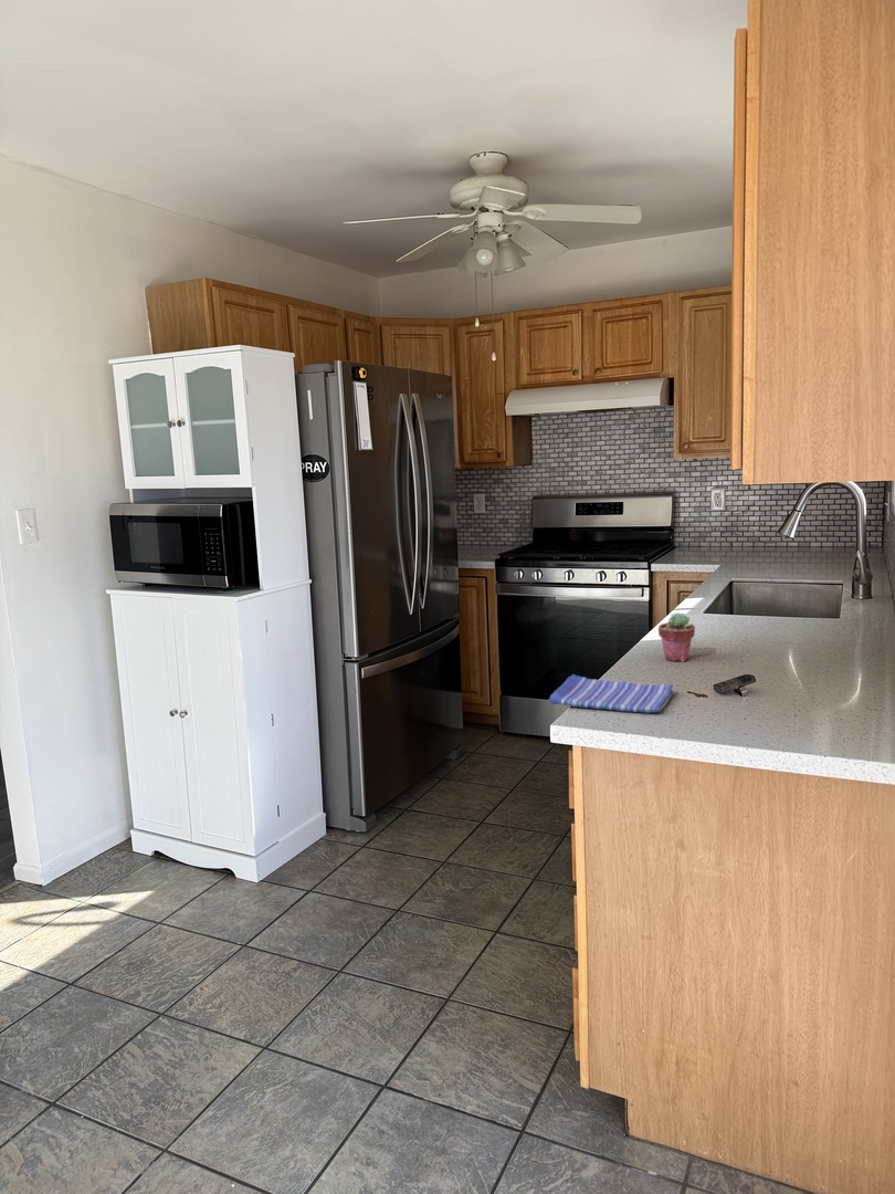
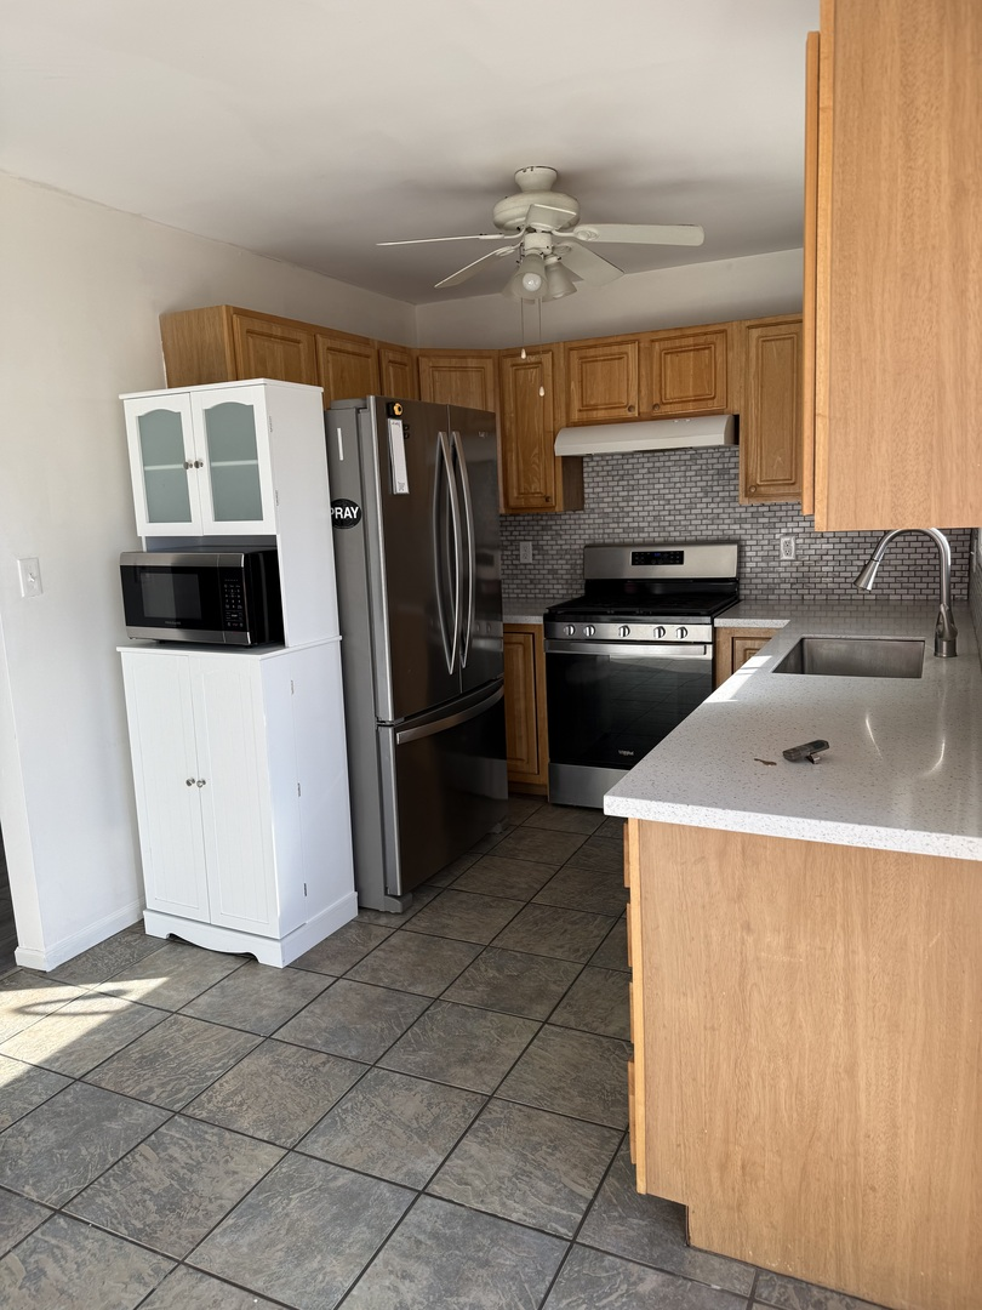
- dish towel (611, 692)
- potted succulent (676, 635)
